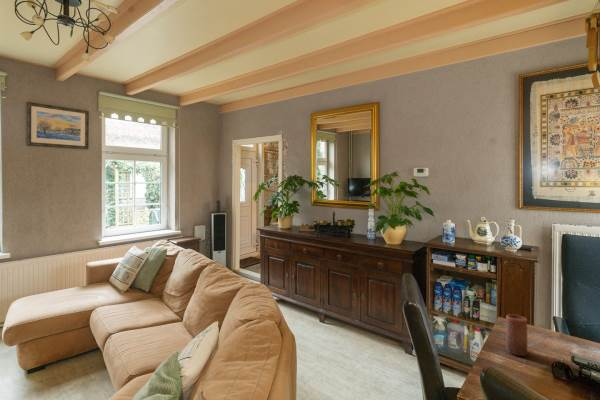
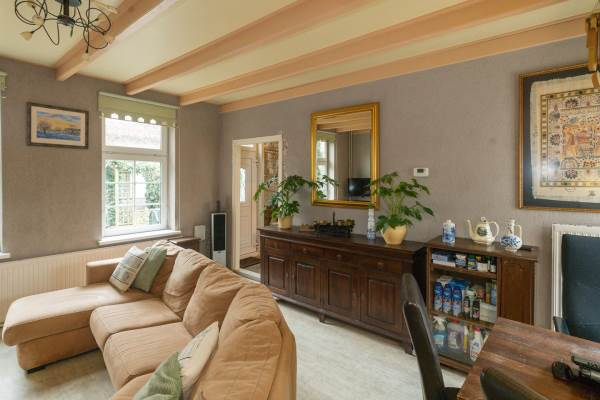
- candle (516, 334)
